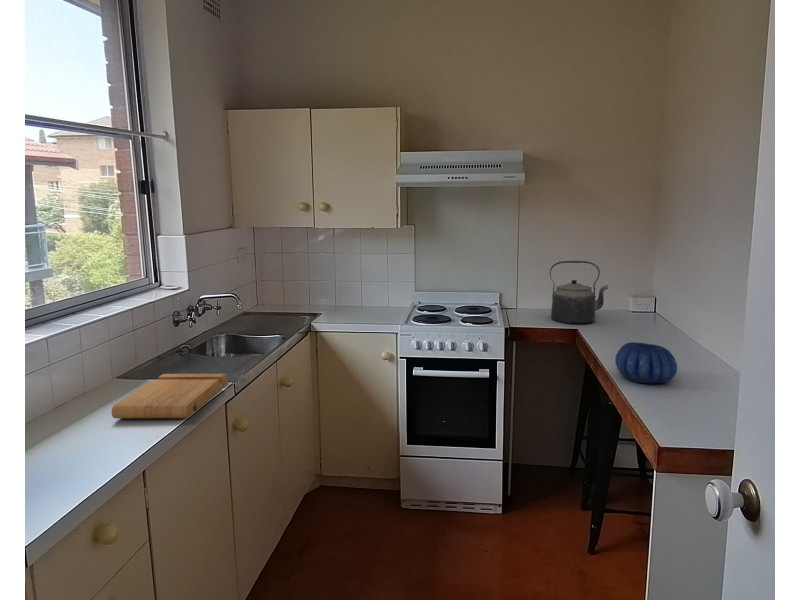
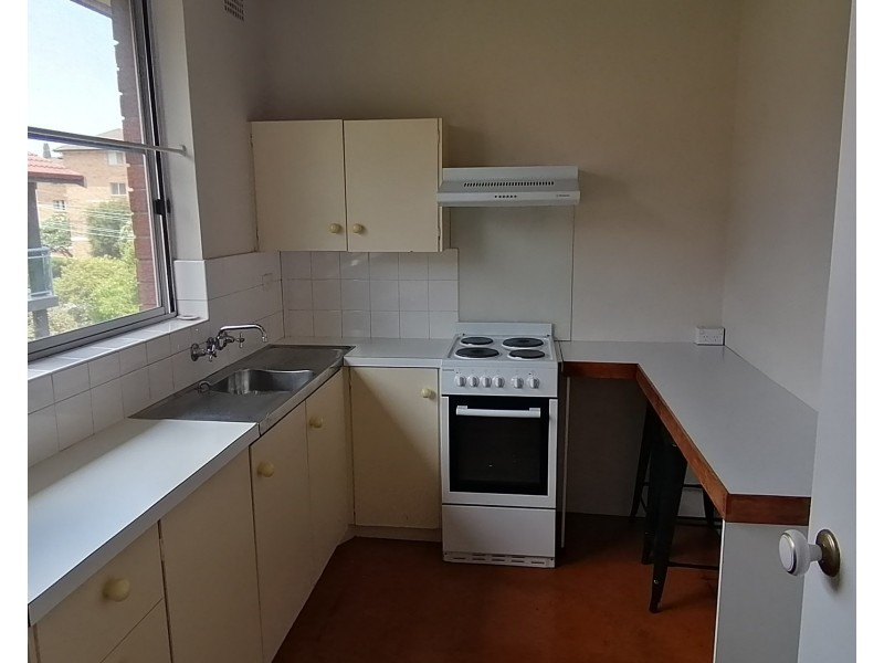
- kettle (578, 290)
- decorative bowl (645, 361)
- cutting board (175, 394)
